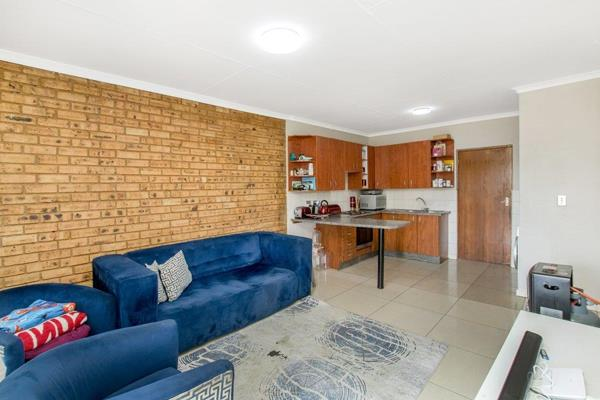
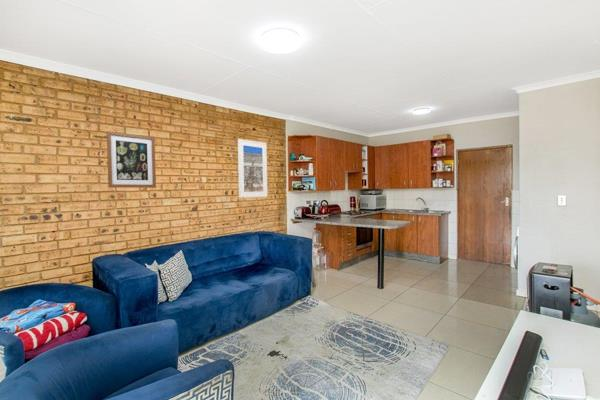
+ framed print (253, 169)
+ wall art (132, 161)
